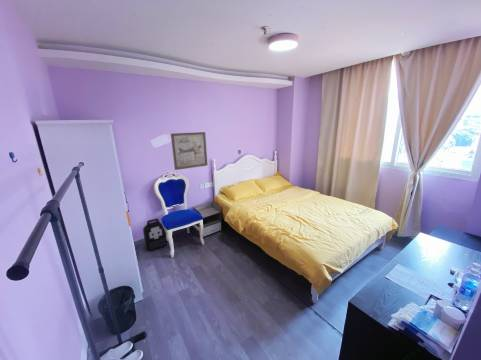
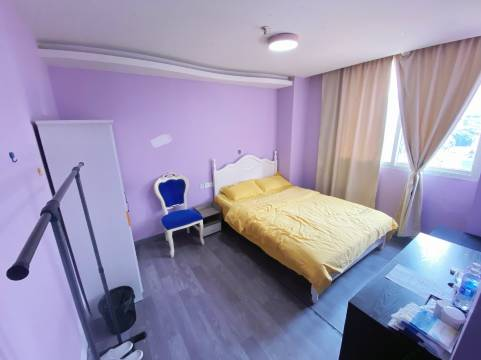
- backpack (154, 232)
- wall art (190, 150)
